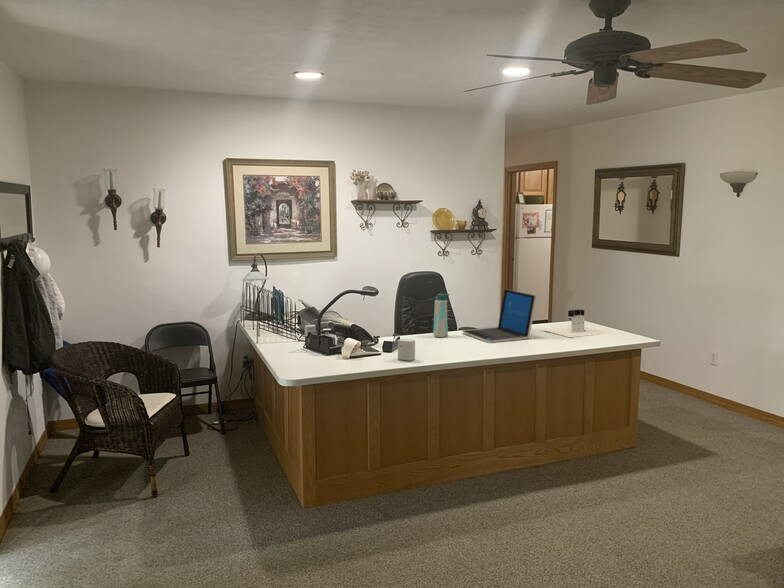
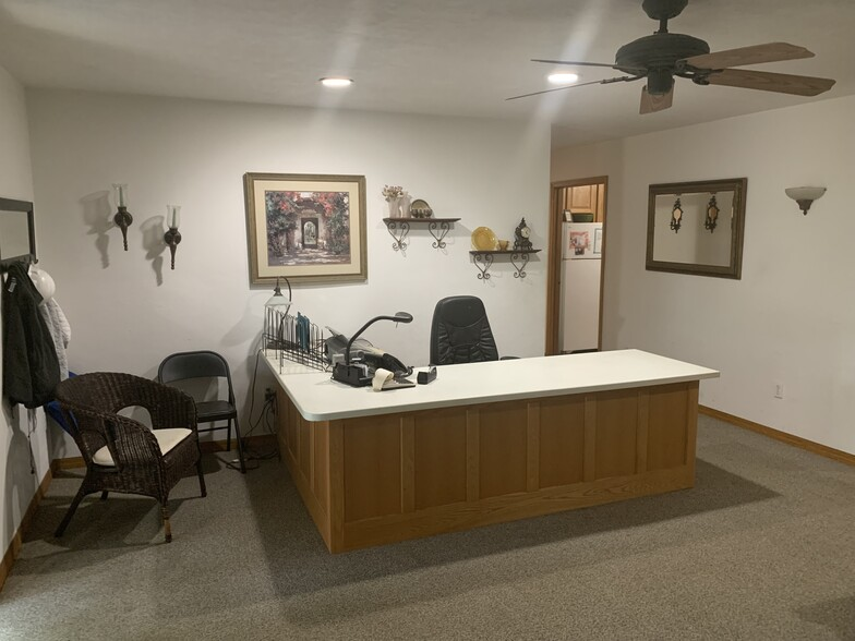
- water bottle (441, 314)
- small box (406, 349)
- laptop (500, 314)
- desk organizer (576, 320)
